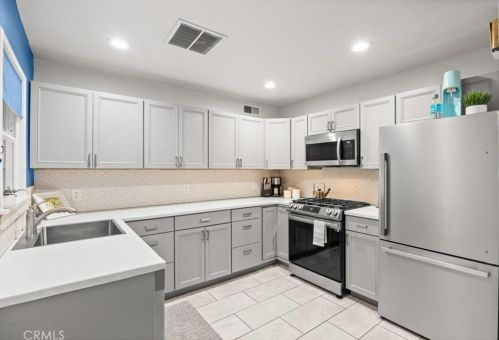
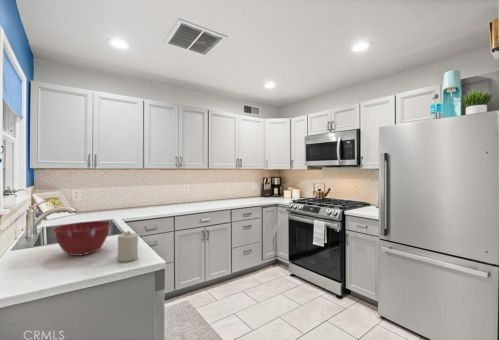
+ candle (127, 244)
+ mixing bowl (83, 238)
